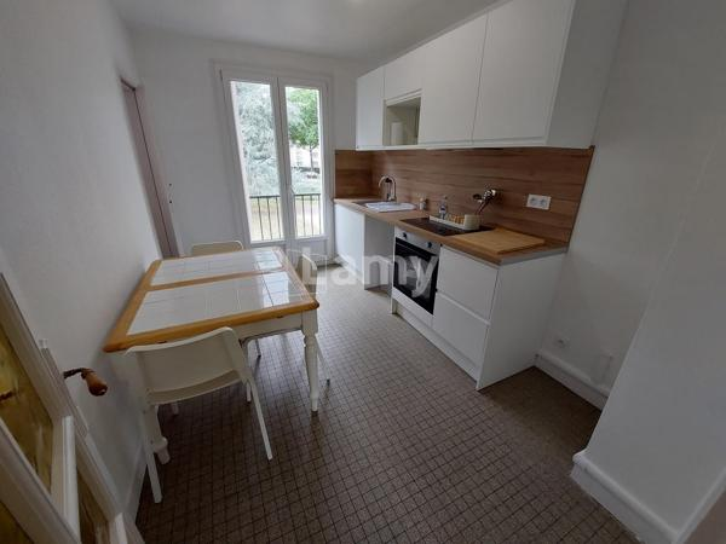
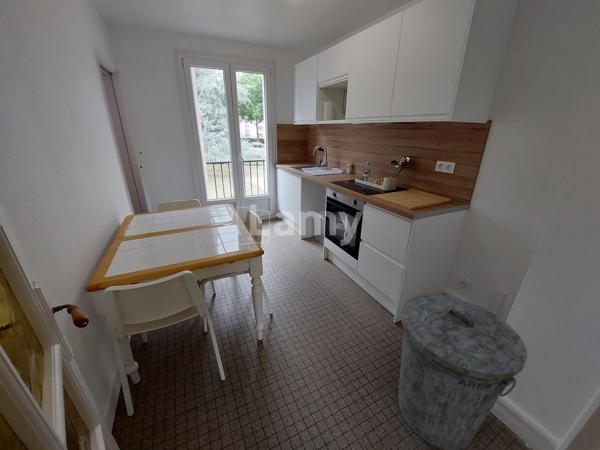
+ trash can (446, 365)
